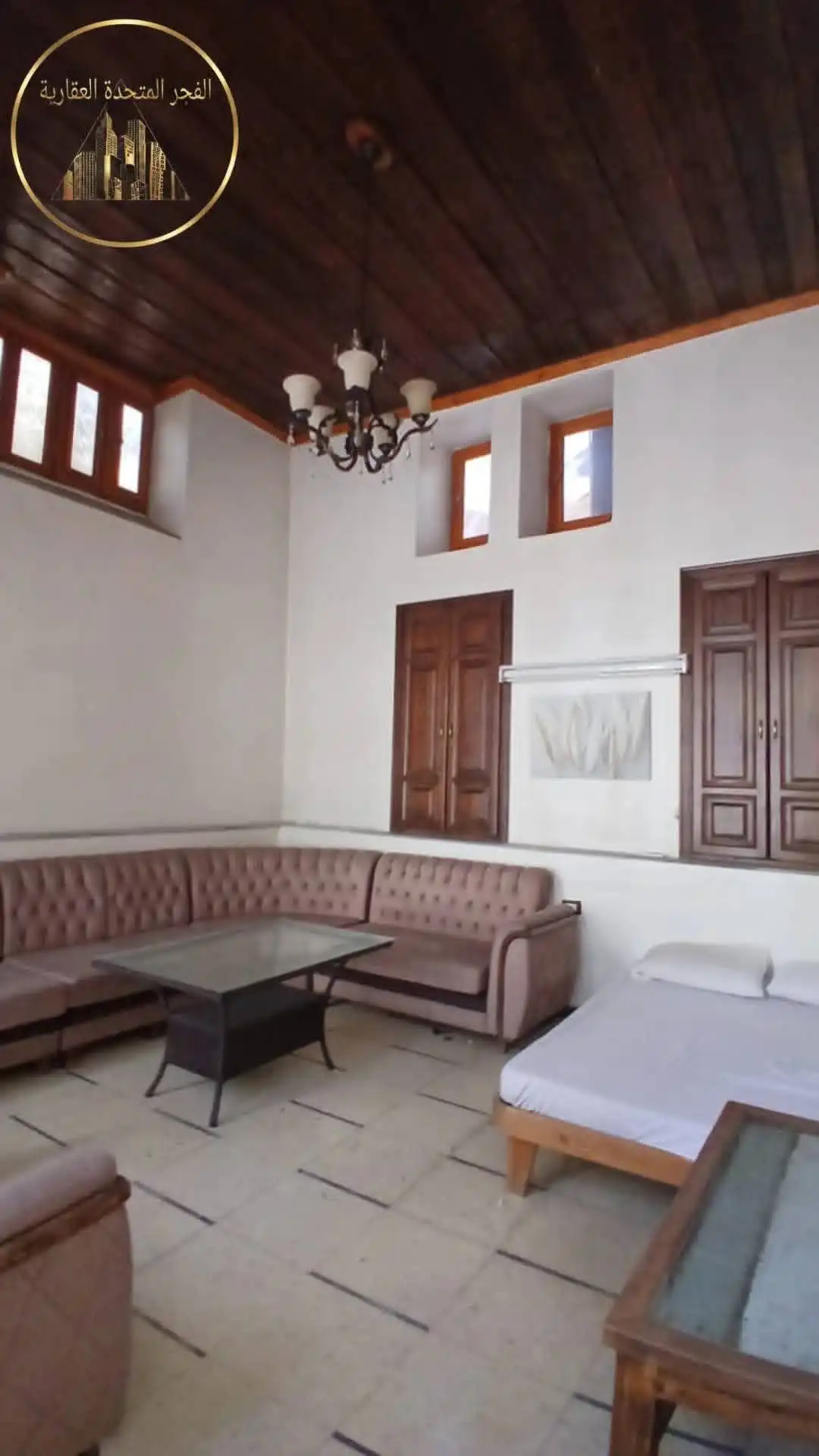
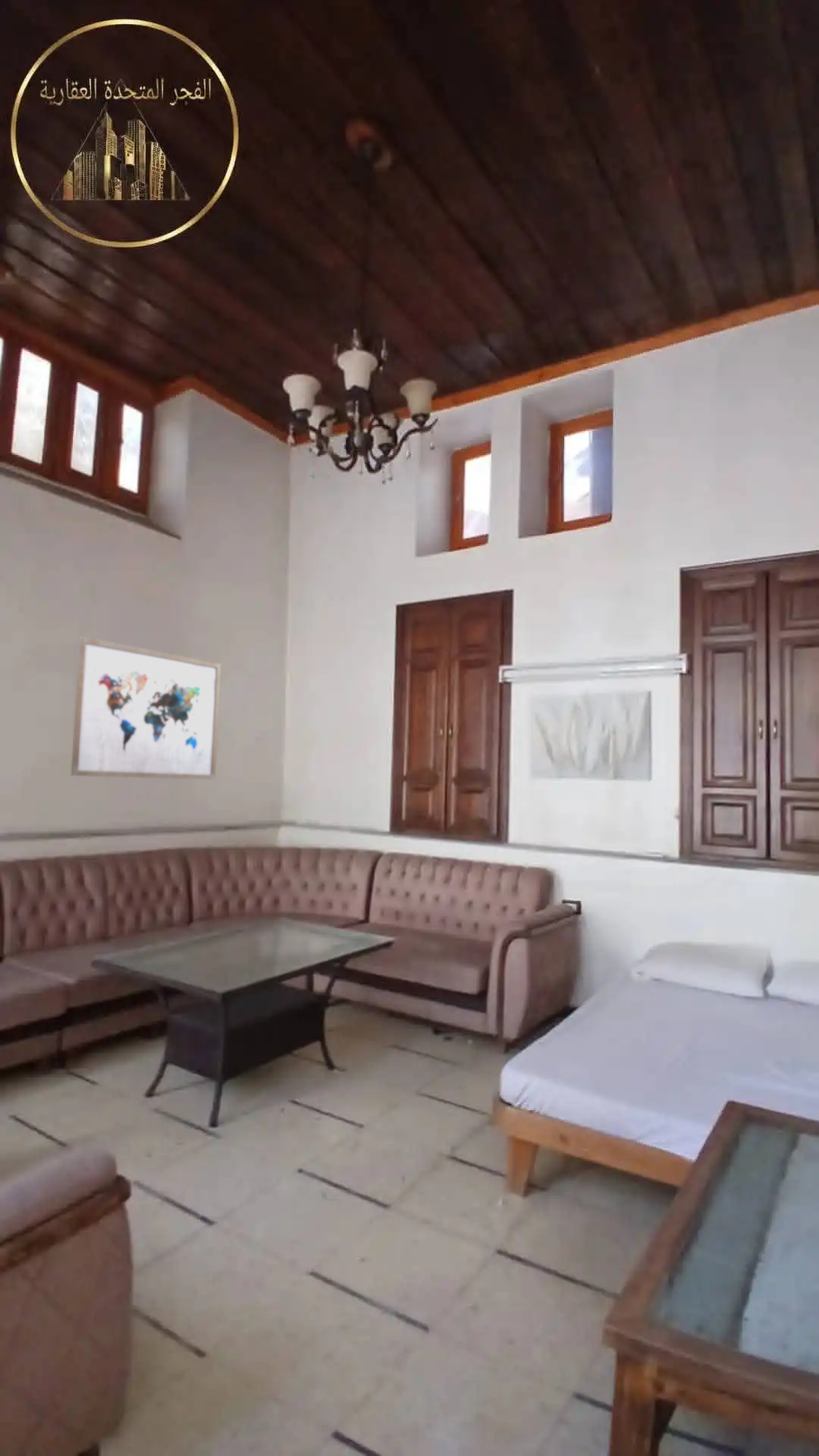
+ wall art (153, 714)
